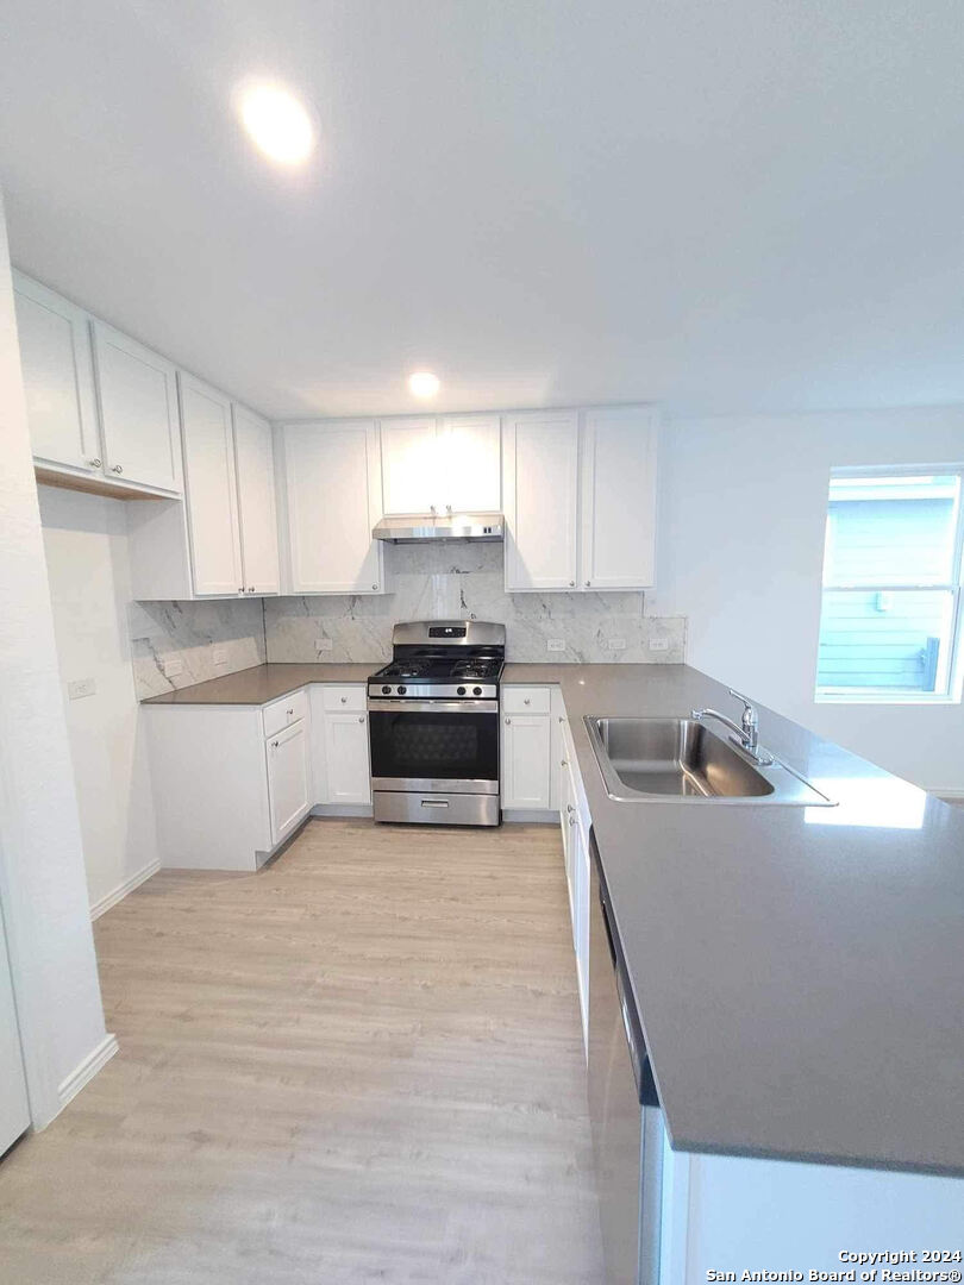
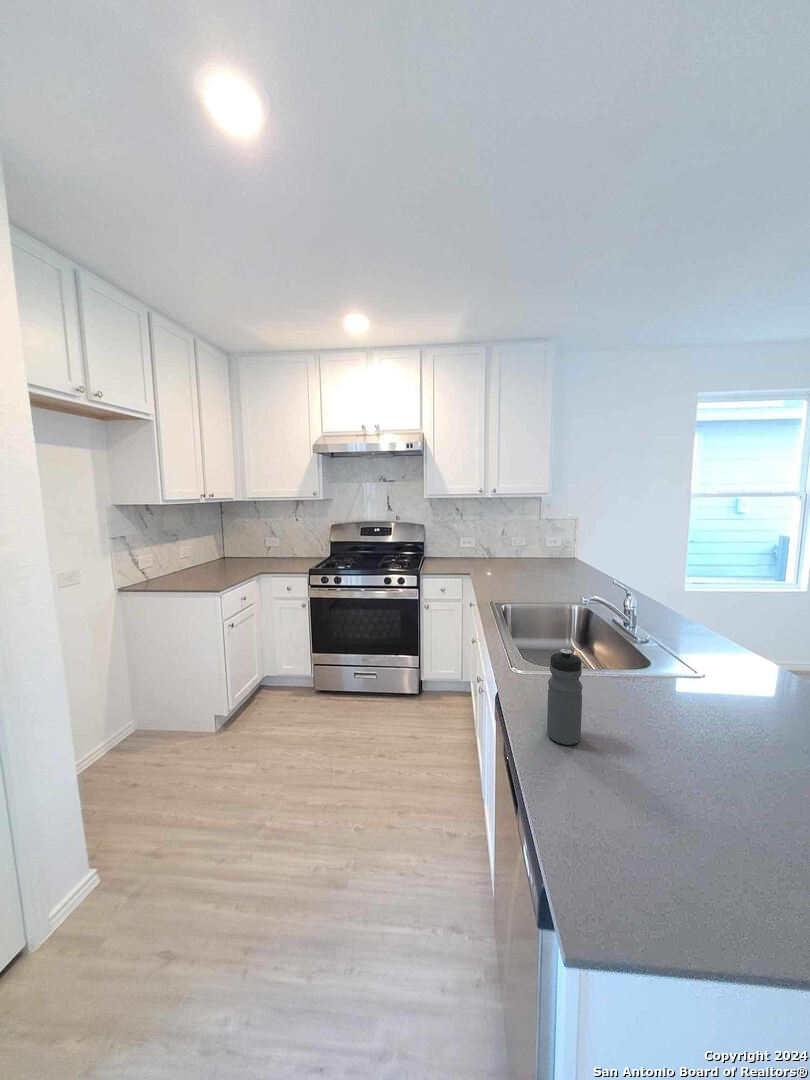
+ water bottle (564, 693)
